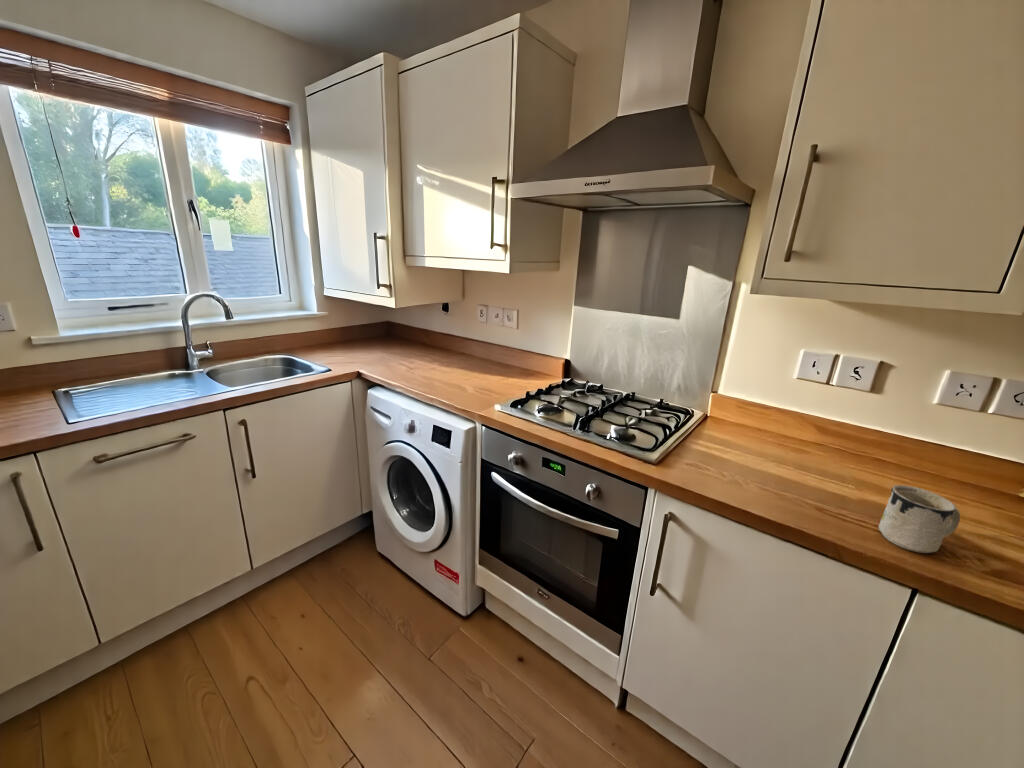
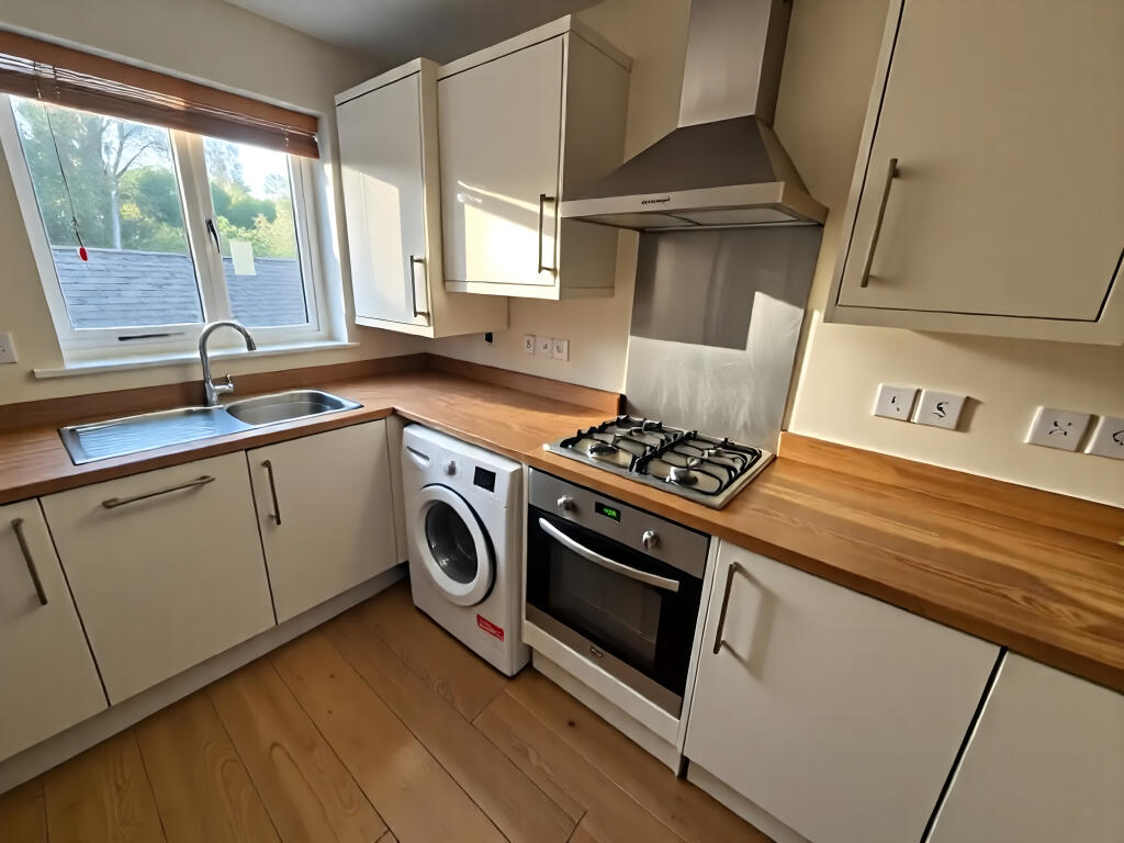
- mug (924, 520)
